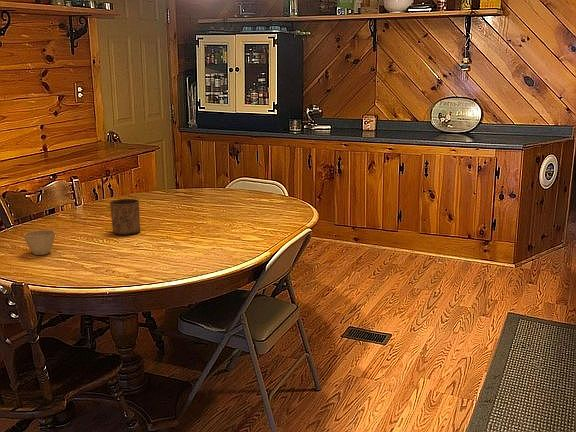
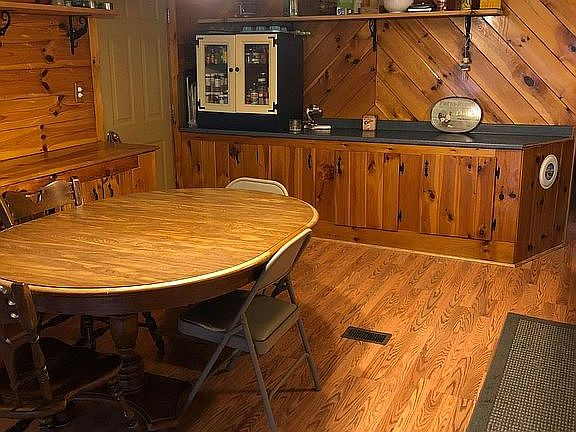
- flower pot (40, 243)
- cup (125, 216)
